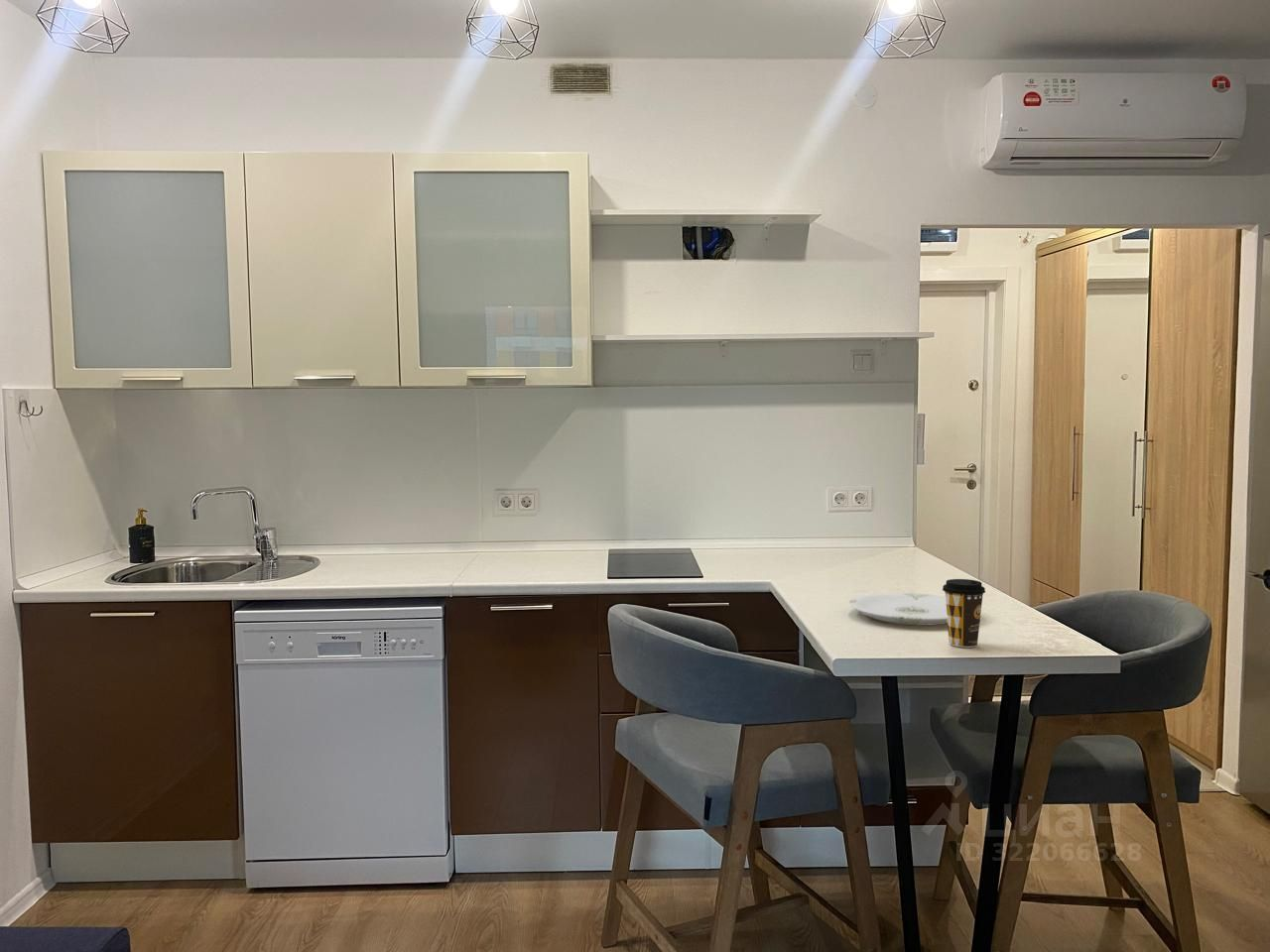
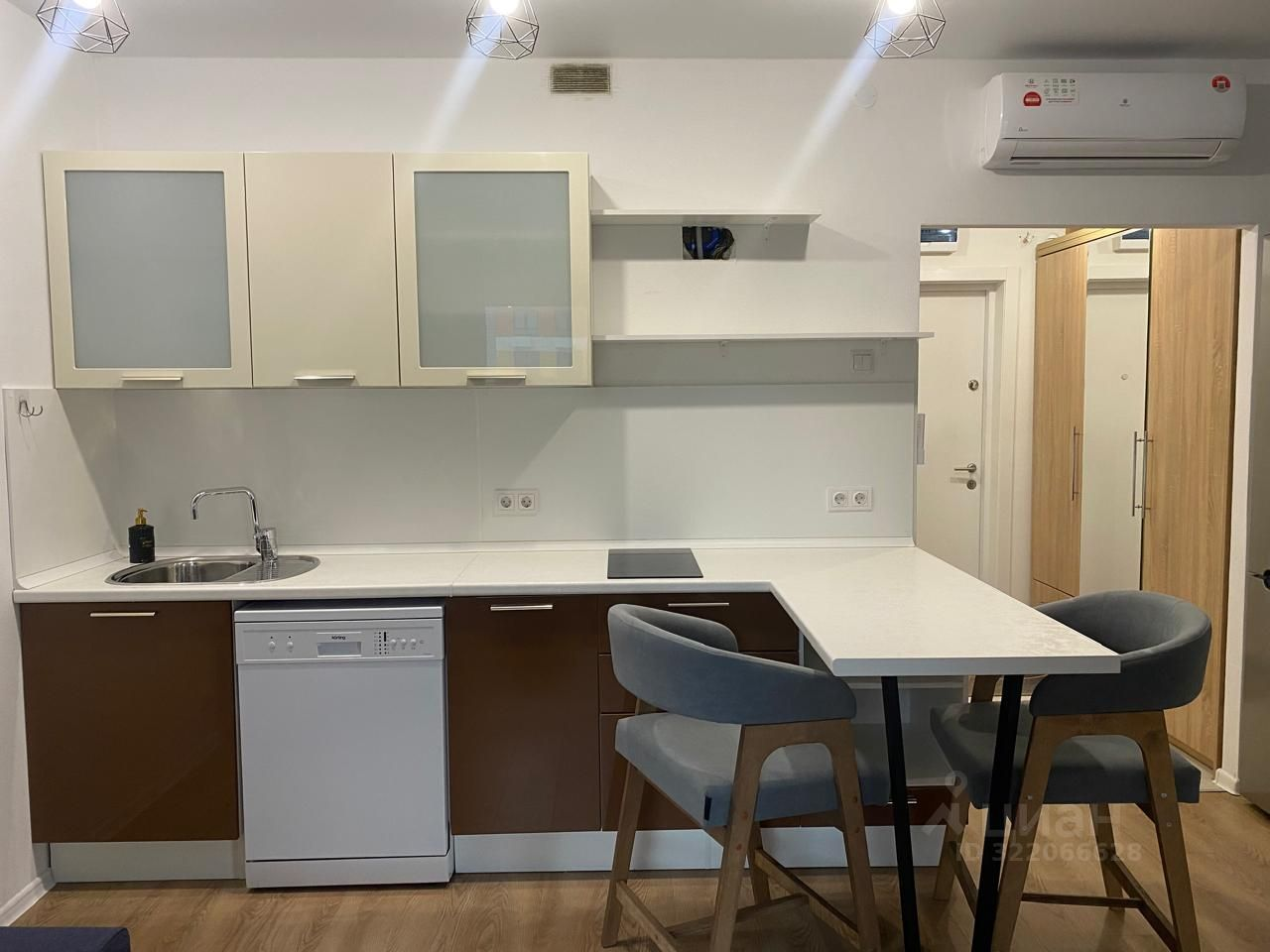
- plate (912, 610)
- coffee cup (962, 613)
